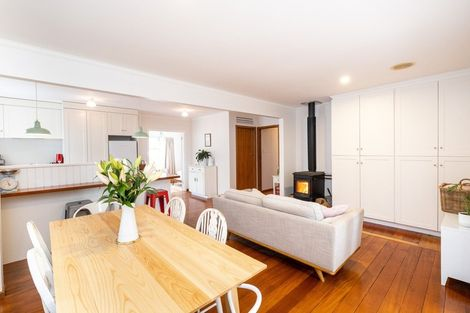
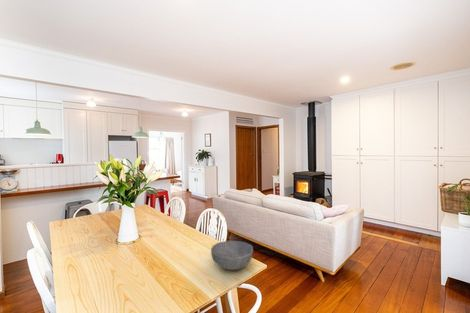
+ bowl (232, 256)
